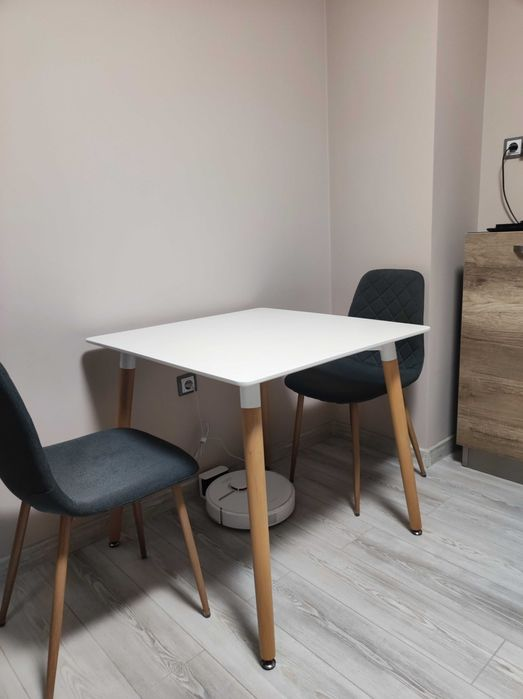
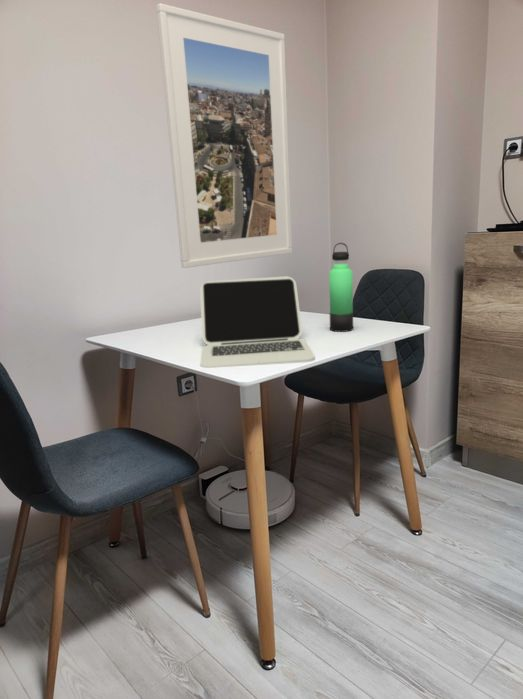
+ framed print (234, 147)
+ thermos bottle (341, 286)
+ laptop (252, 318)
